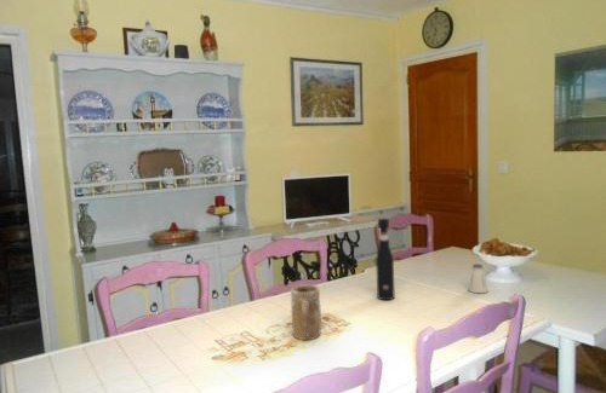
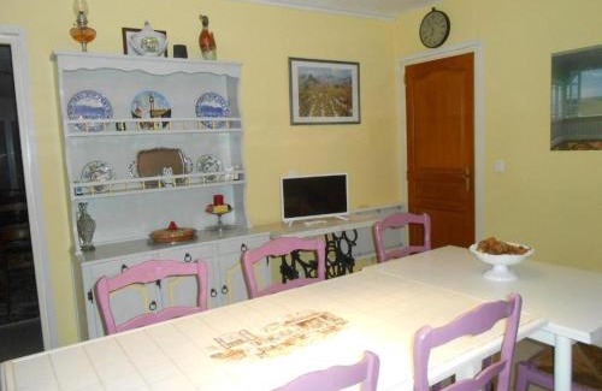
- pepper grinder (384, 259)
- saltshaker (478, 277)
- mug (308, 313)
